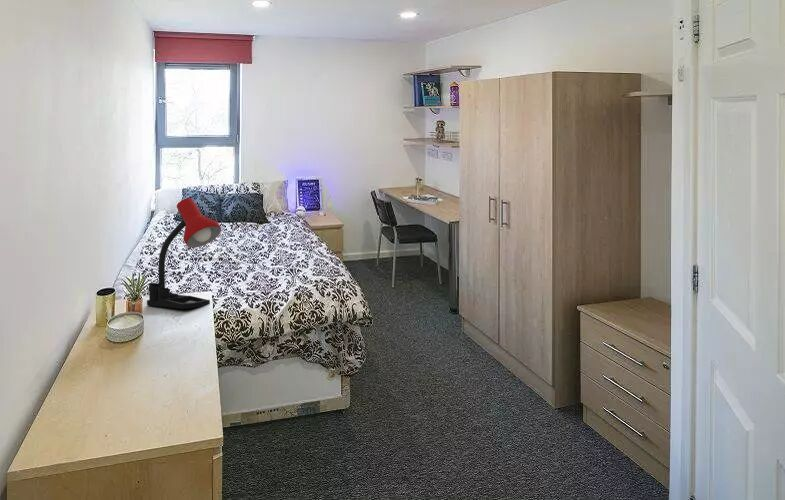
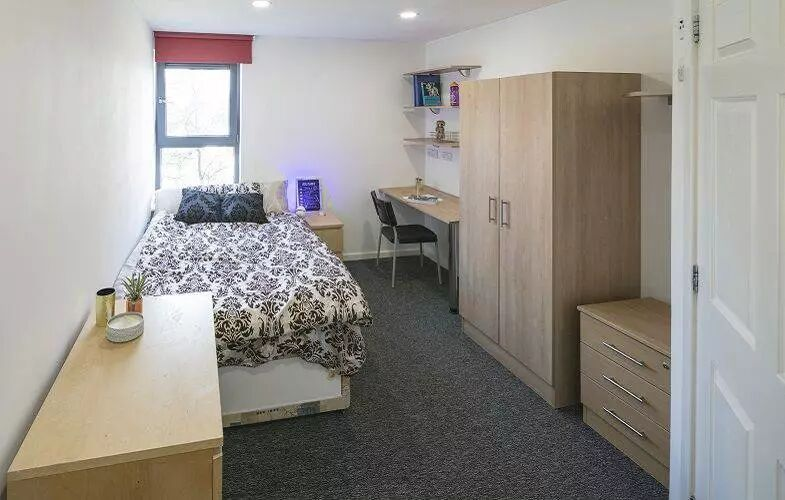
- desk lamp (188, 246)
